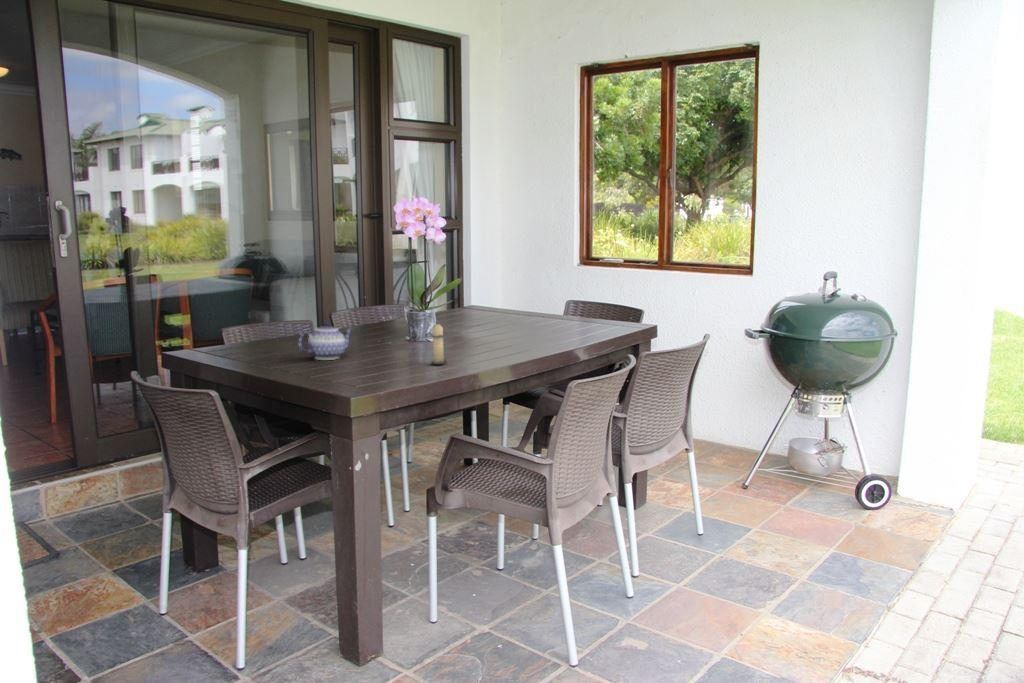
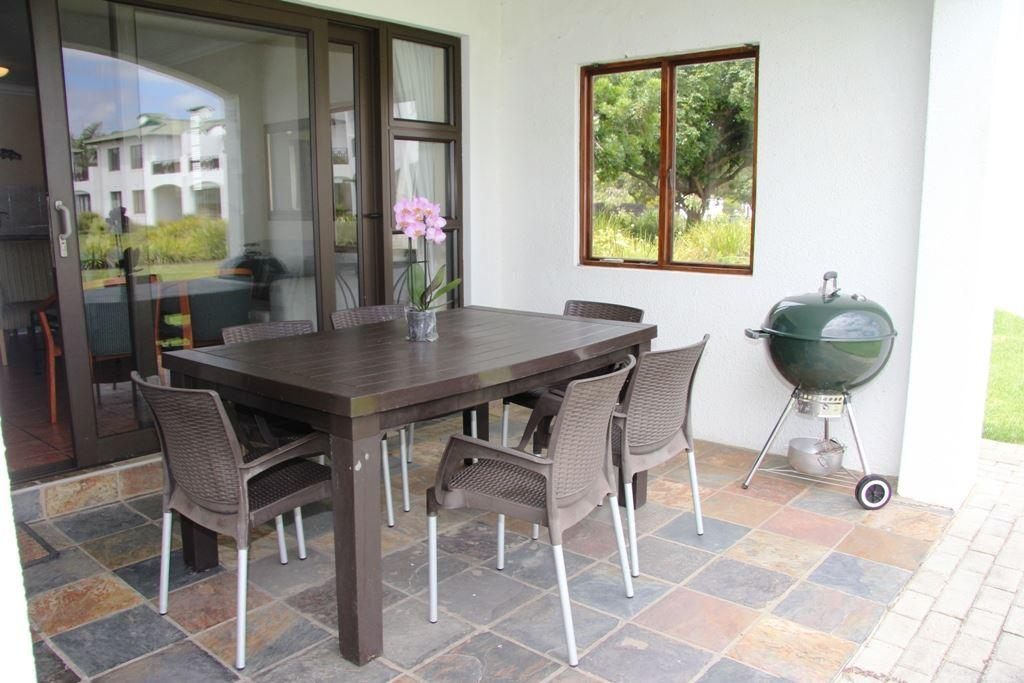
- candle (438, 342)
- teapot (326, 340)
